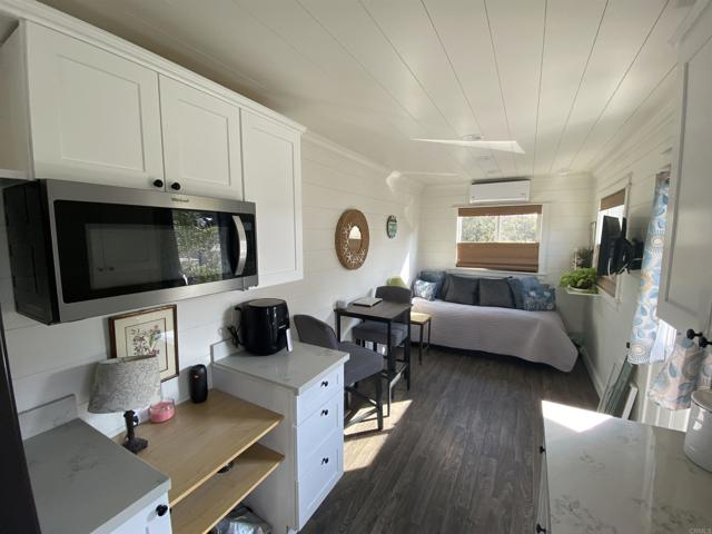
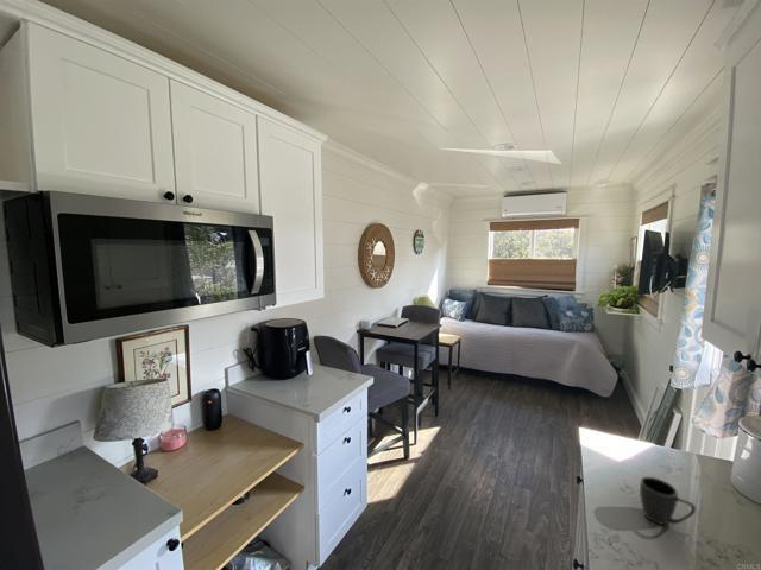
+ mug (665, 506)
